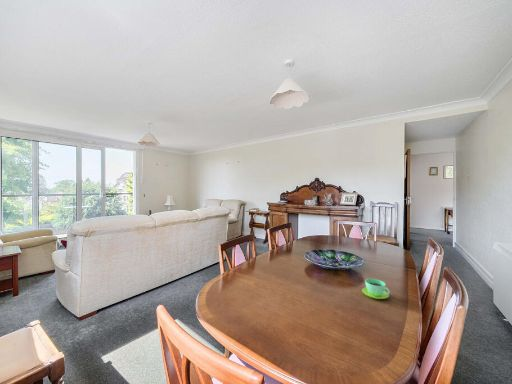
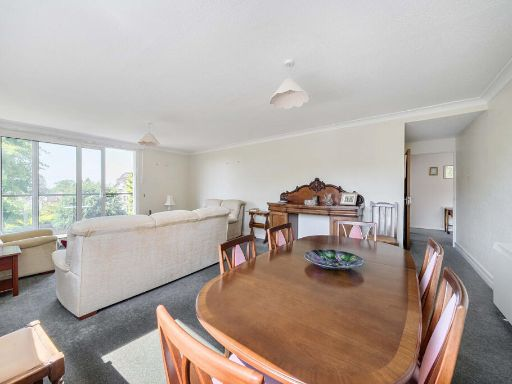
- cup (375, 288)
